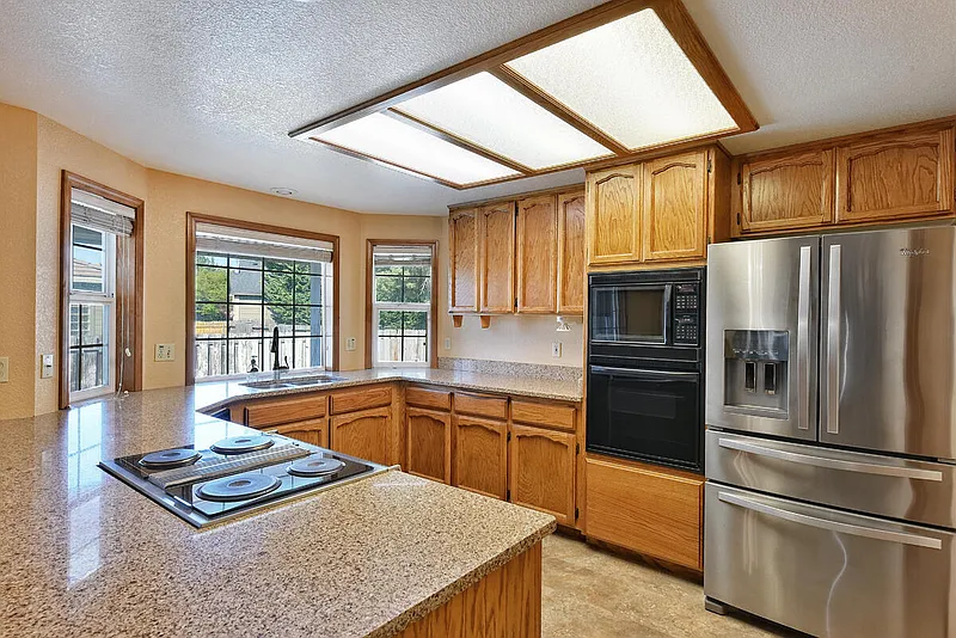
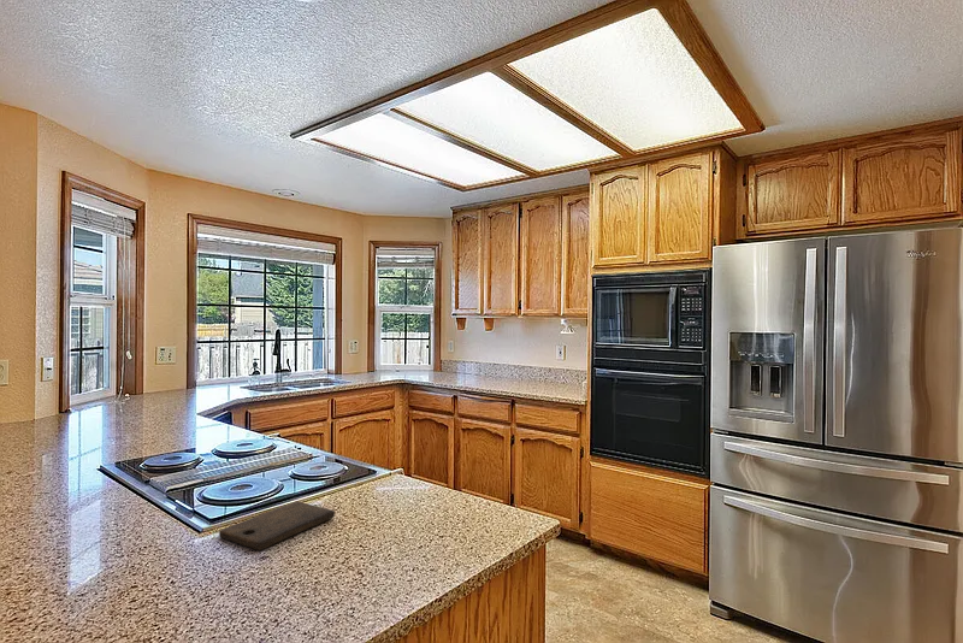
+ cutting board (279, 523)
